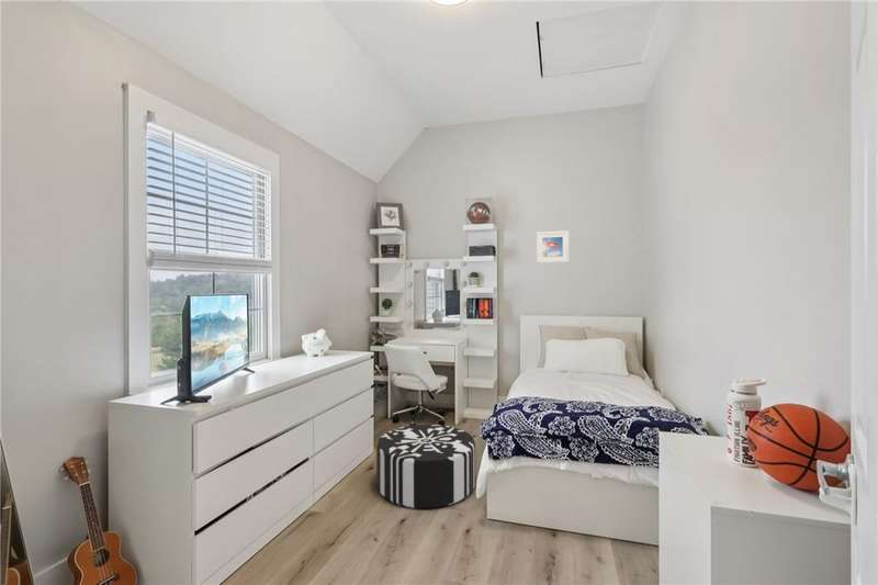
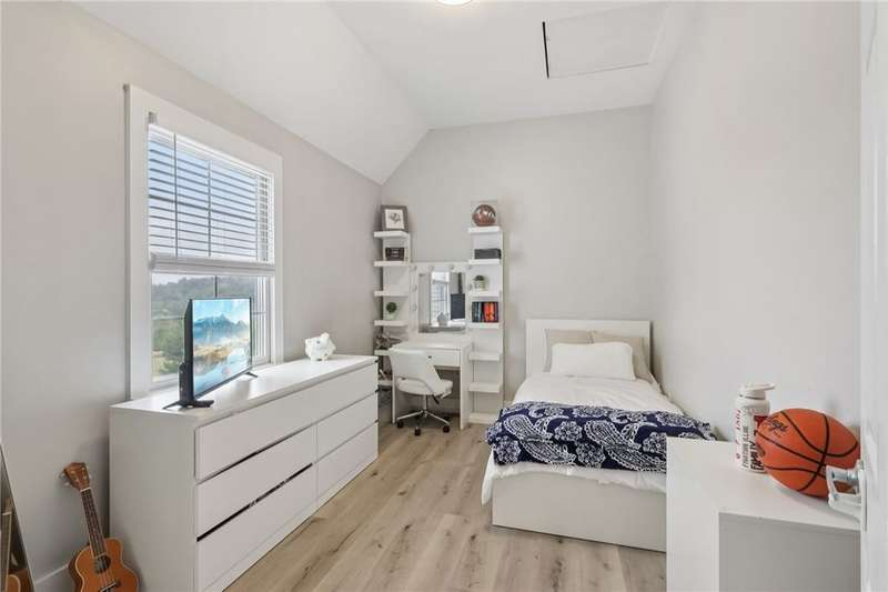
- pouf (426, 461)
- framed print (552, 247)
